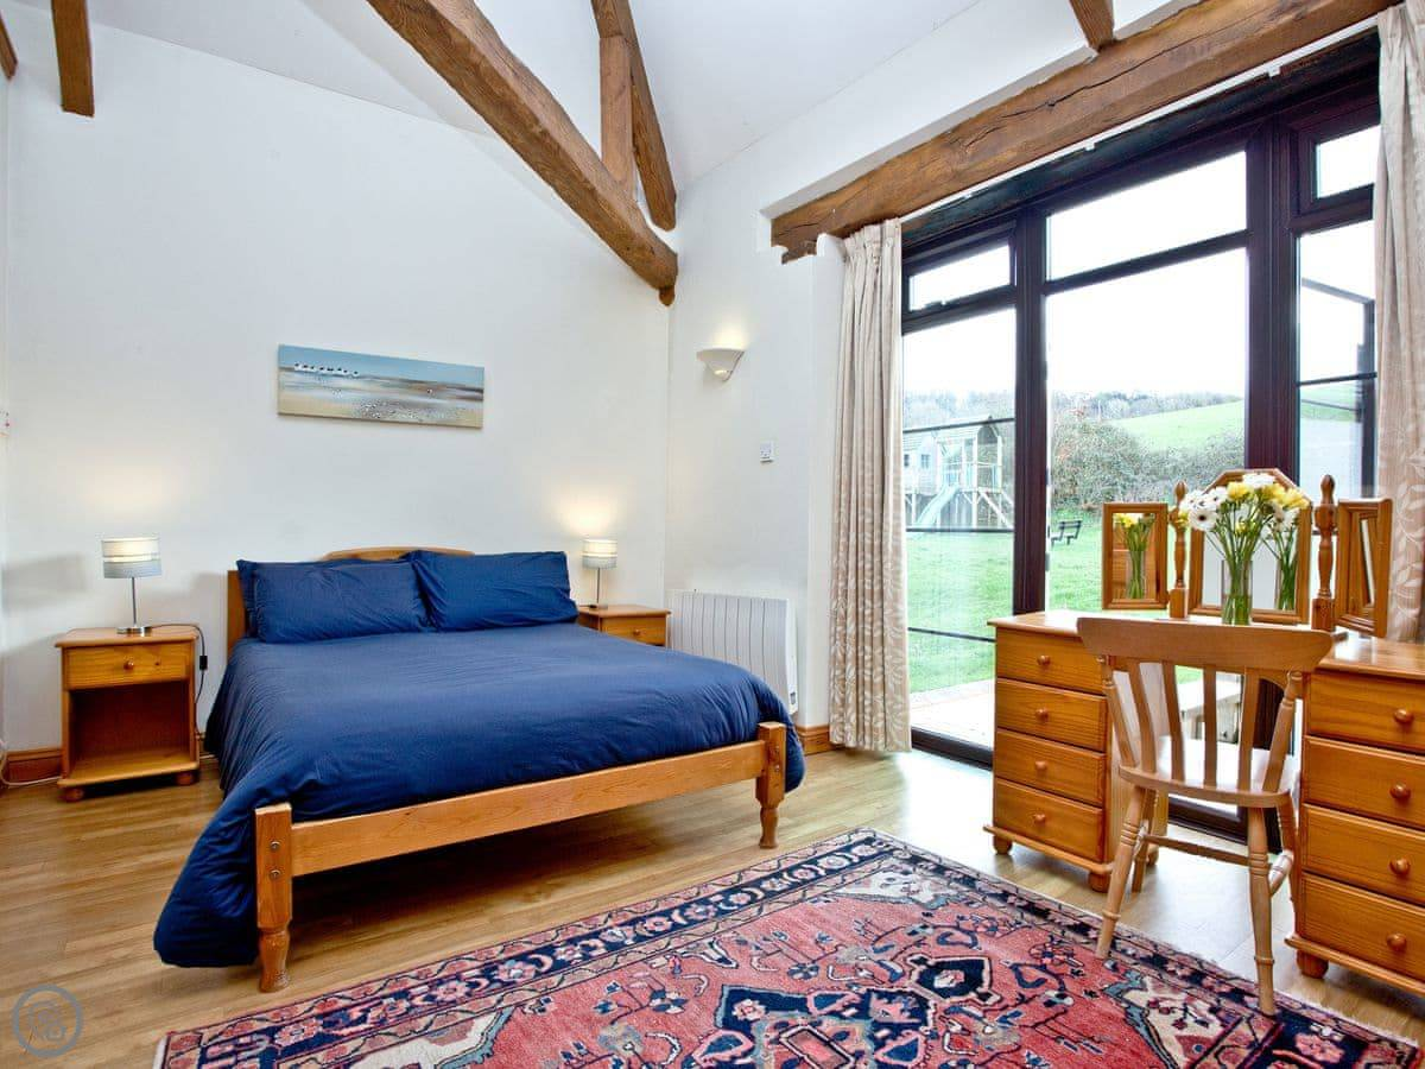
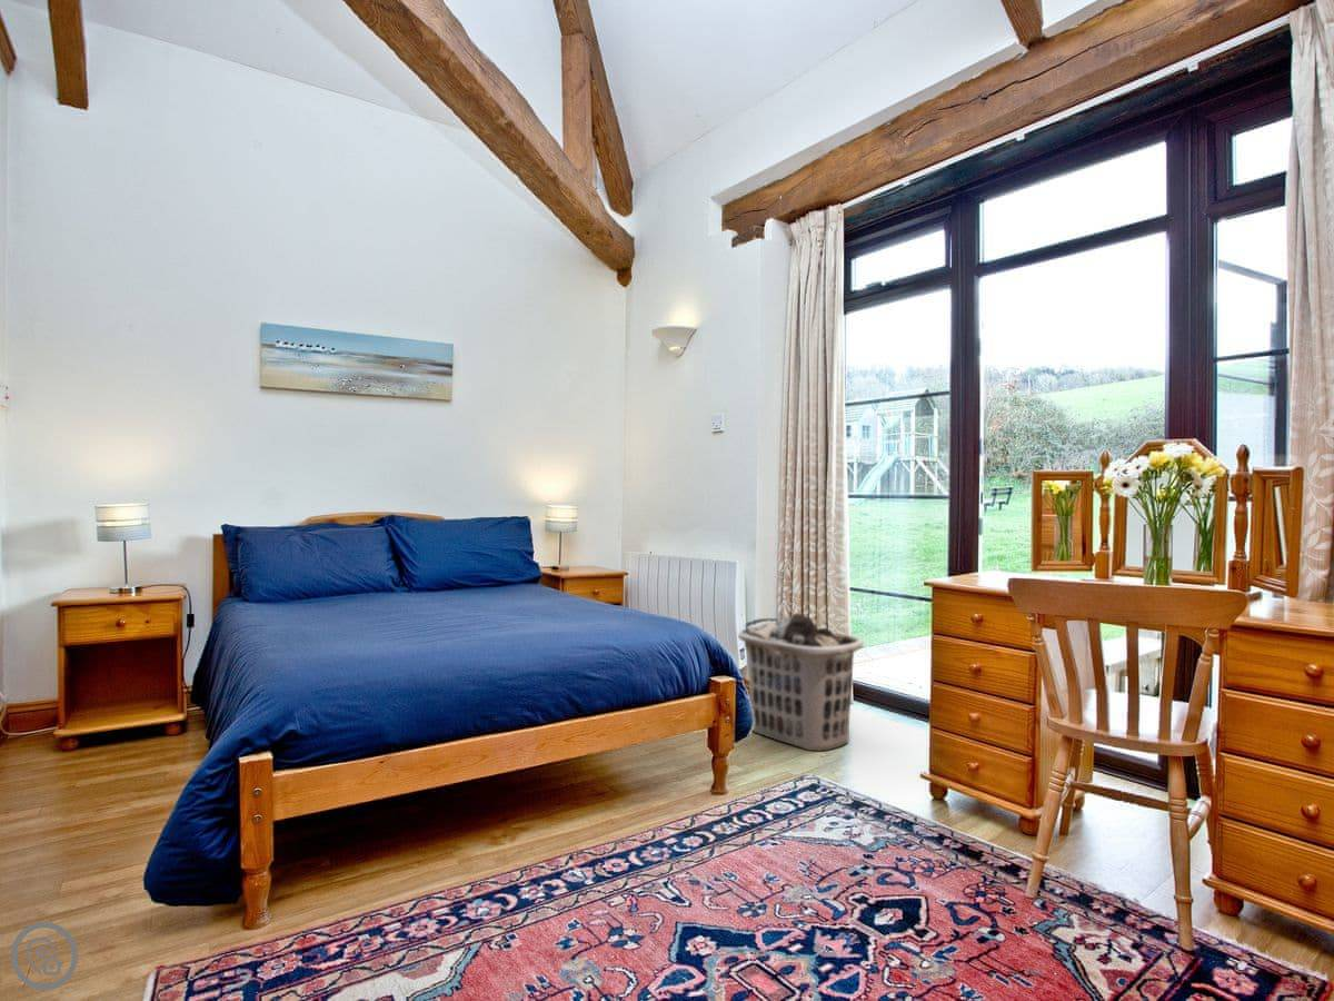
+ clothes hamper (798, 675)
